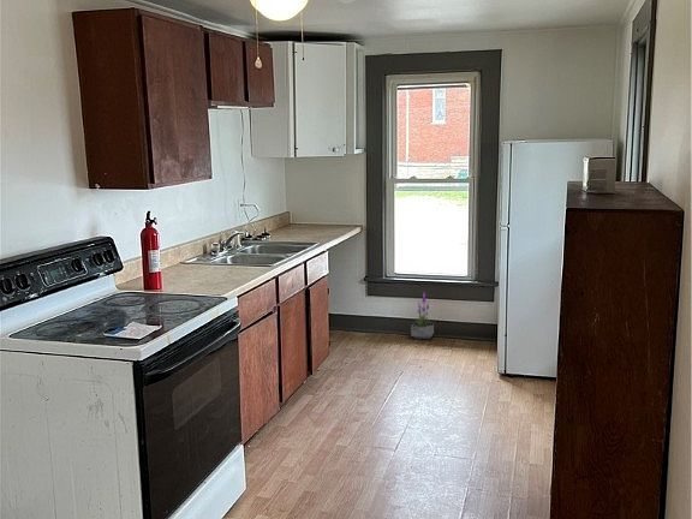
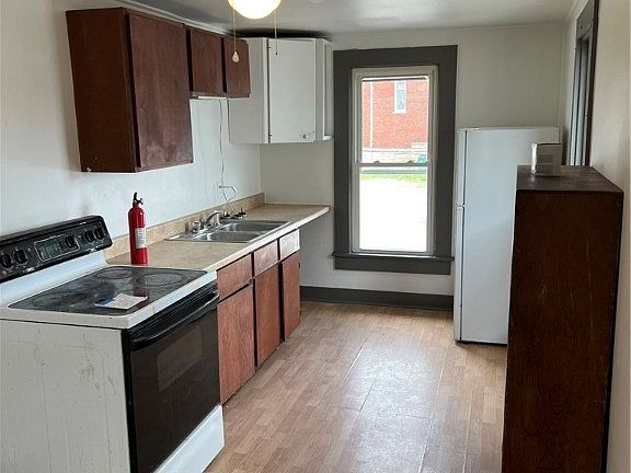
- potted plant (423, 314)
